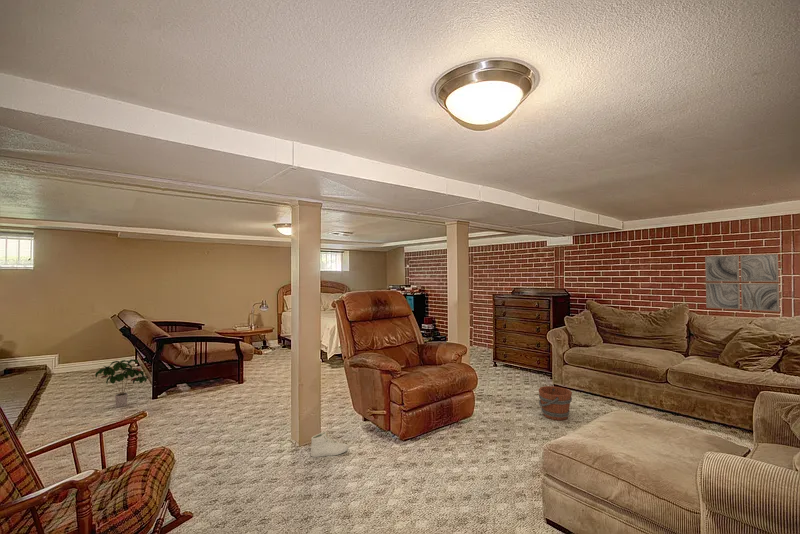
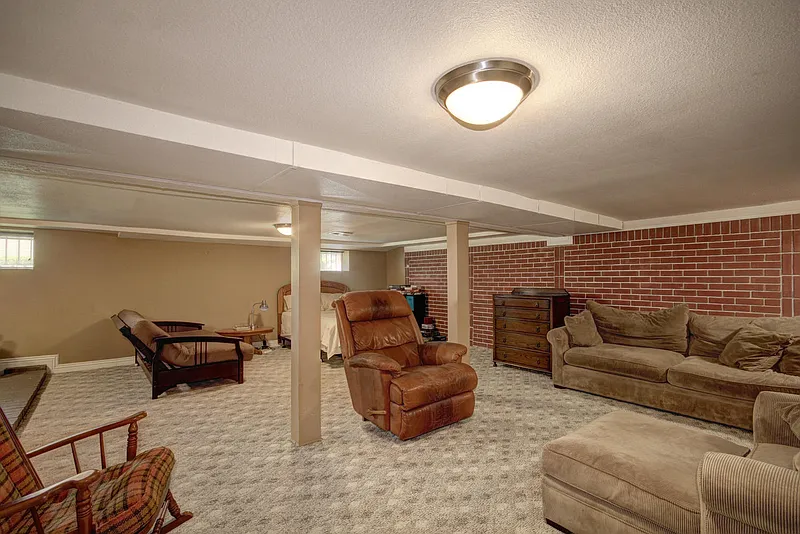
- potted plant (122, 382)
- sneaker (329, 442)
- wall art (739, 283)
- bucket (555, 403)
